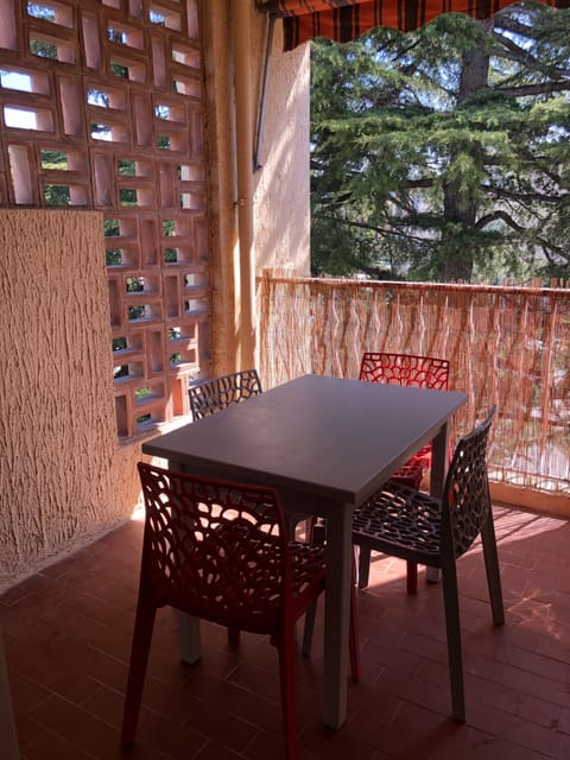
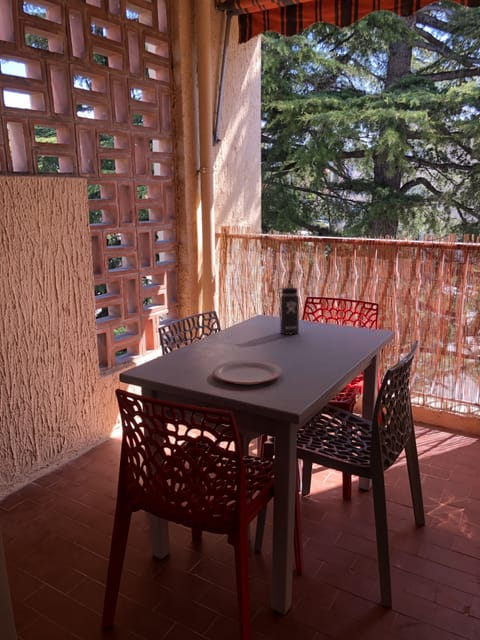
+ plate (247, 373)
+ thermos bottle (287, 306)
